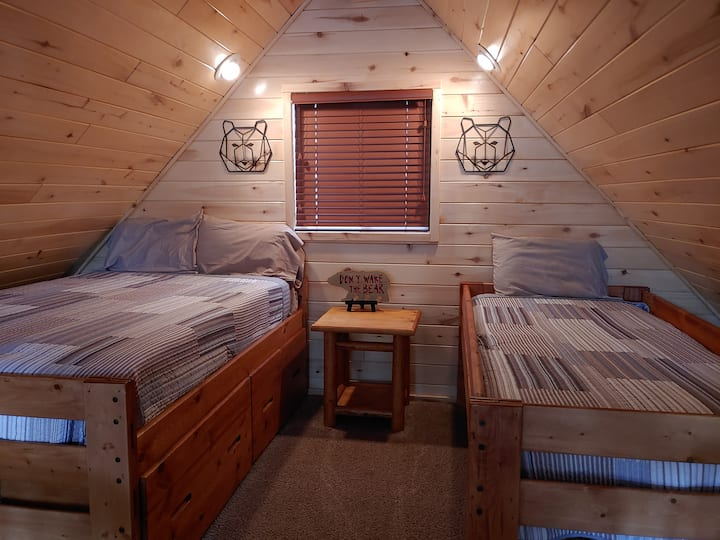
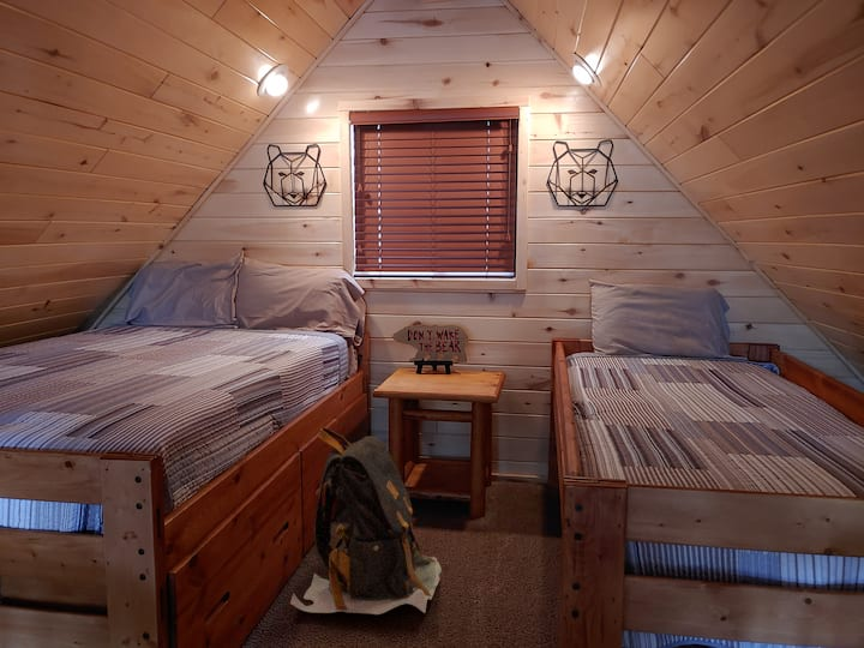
+ backpack (376, 509)
